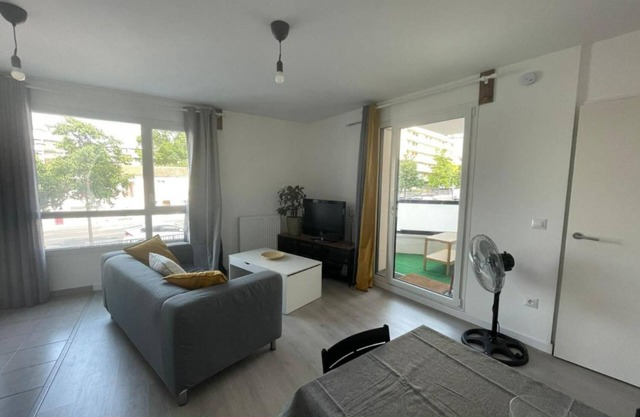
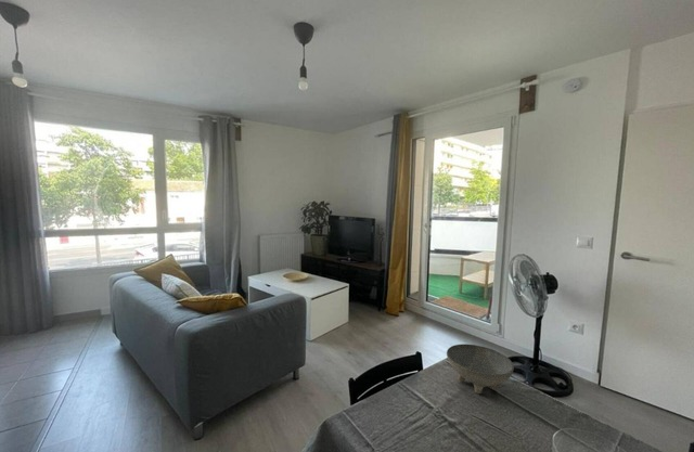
+ bowl (478, 370)
